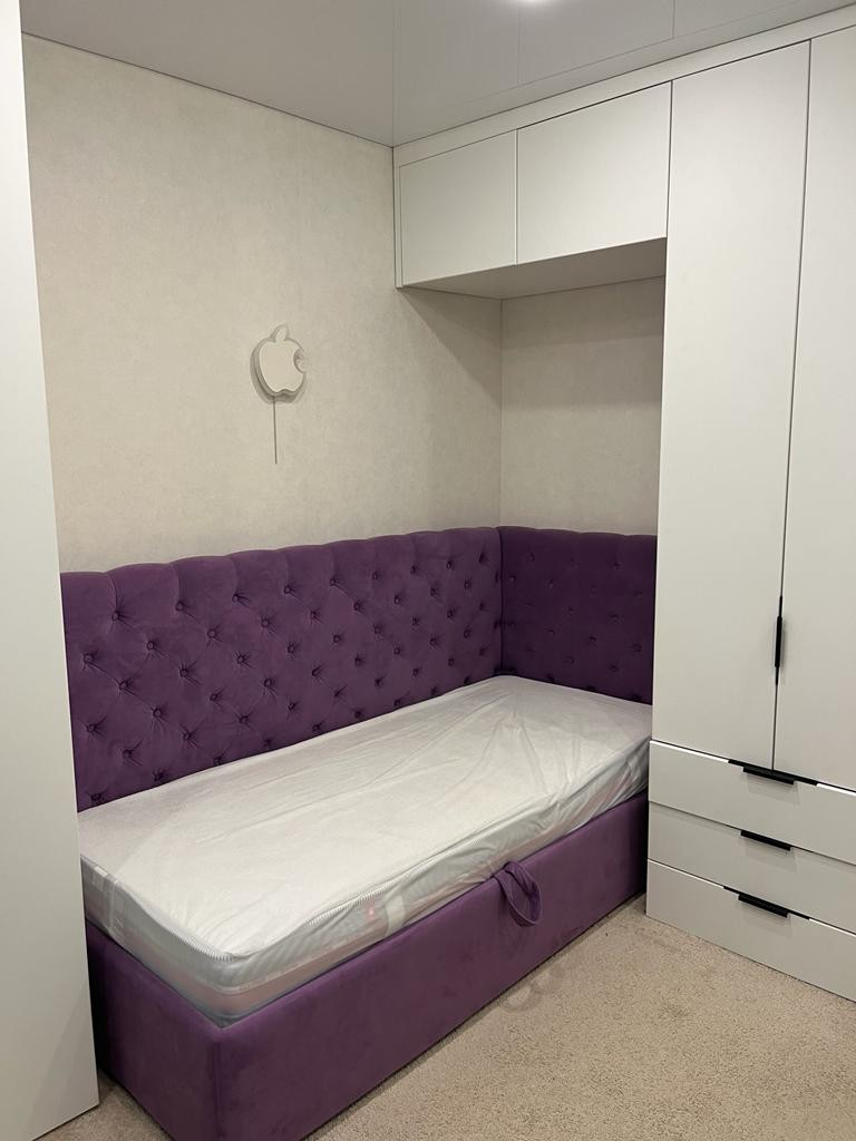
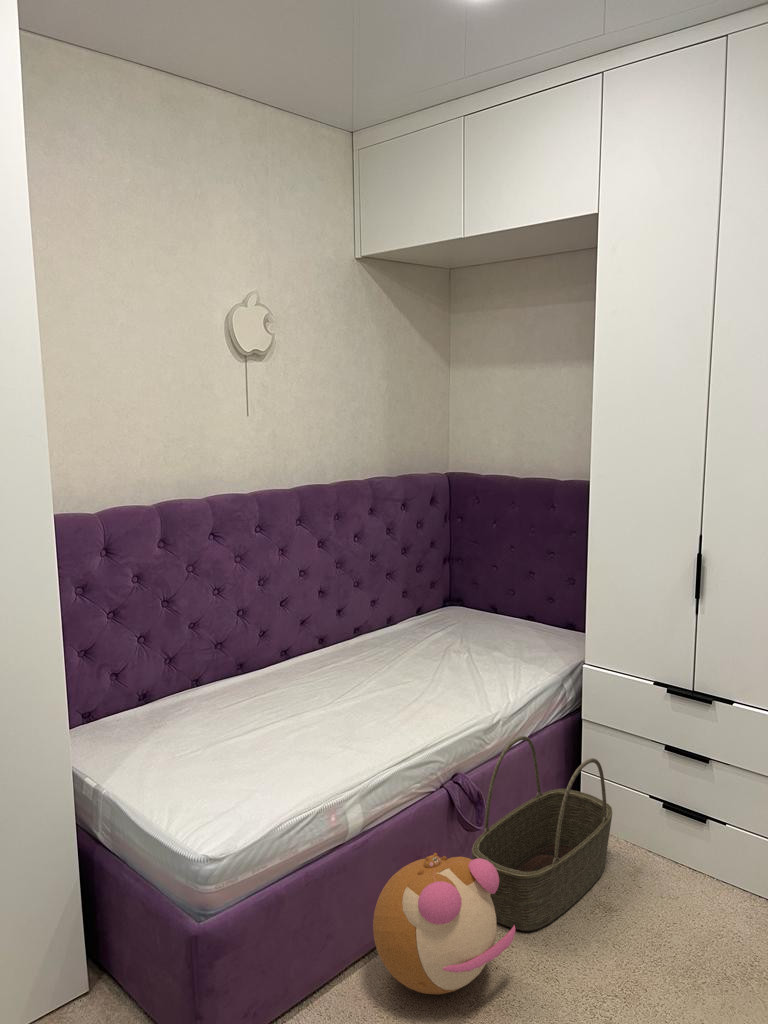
+ plush toy (437, 920)
+ basket (545, 818)
